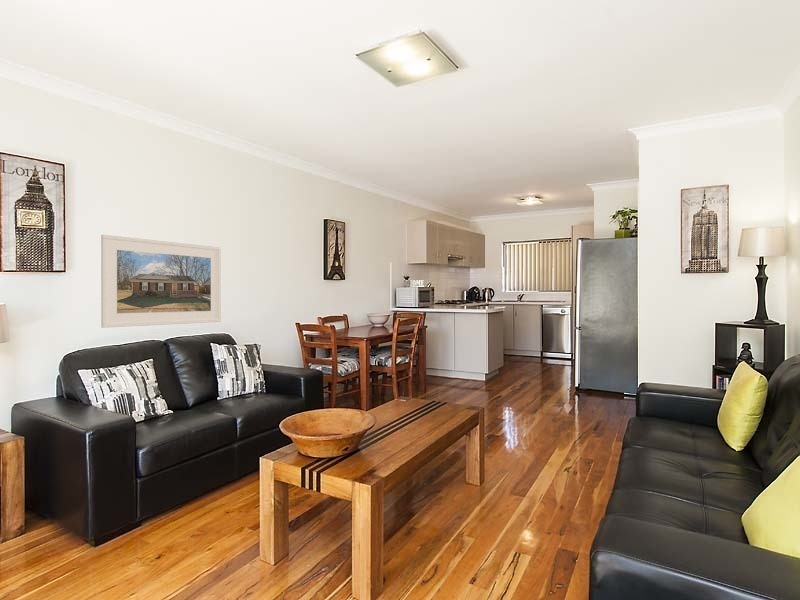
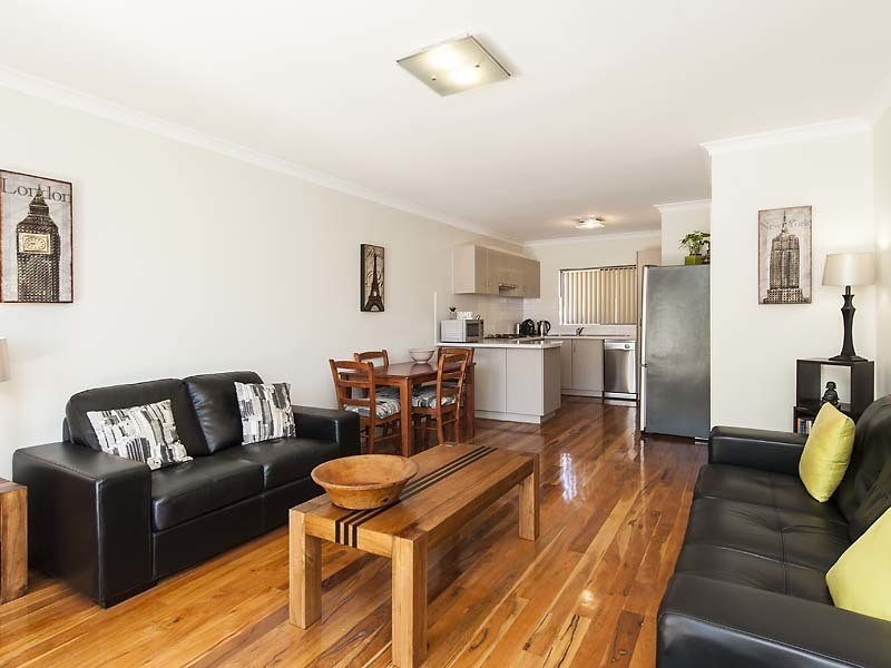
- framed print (167, 283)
